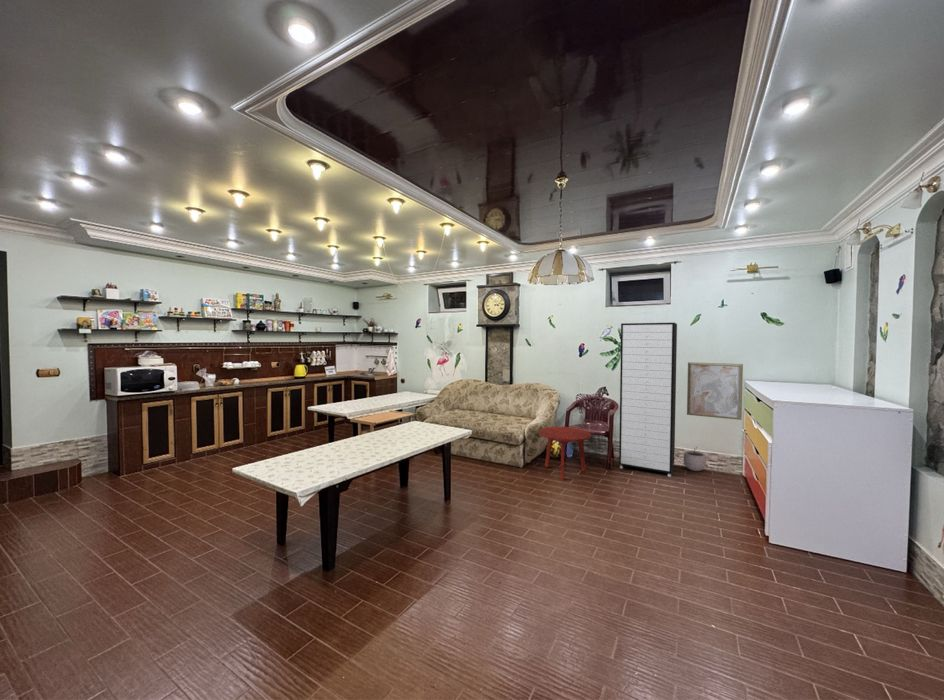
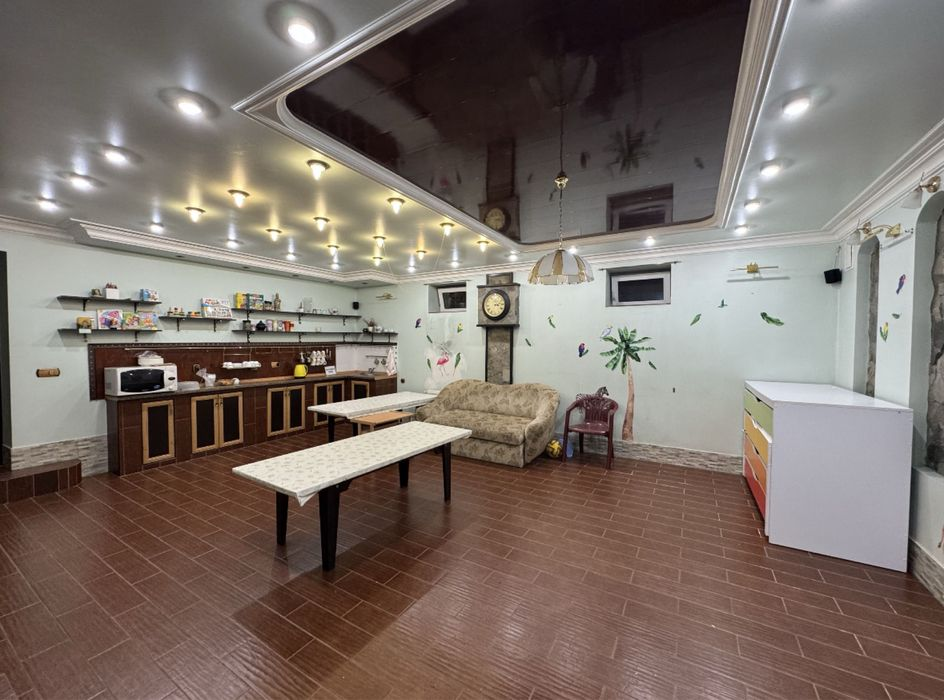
- wall art (713, 390)
- side table (563, 452)
- plant pot (694, 458)
- storage cabinet (648, 395)
